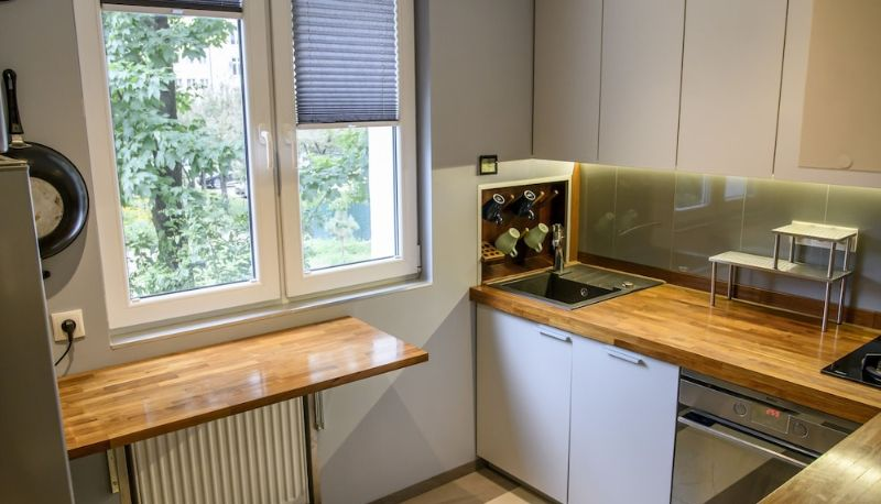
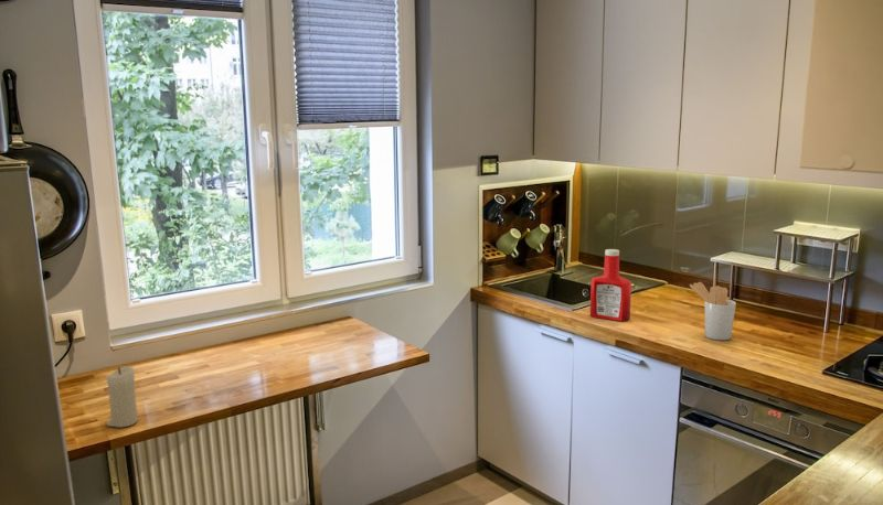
+ soap bottle (610, 283)
+ candle (120, 395)
+ utensil holder (711, 309)
